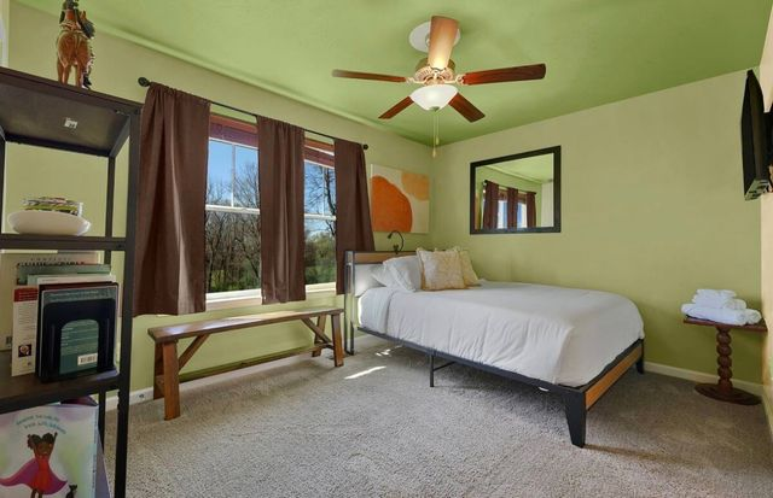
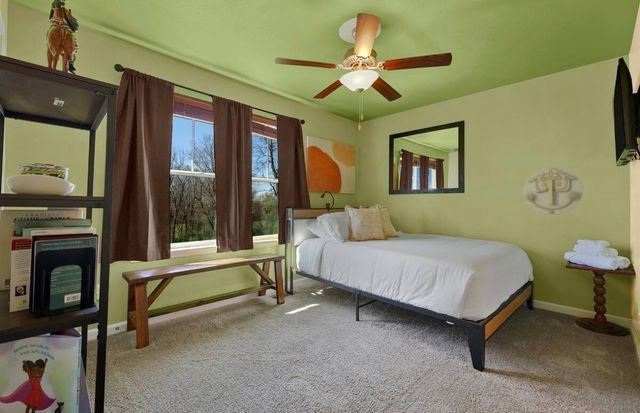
+ wall decoration (550, 191)
